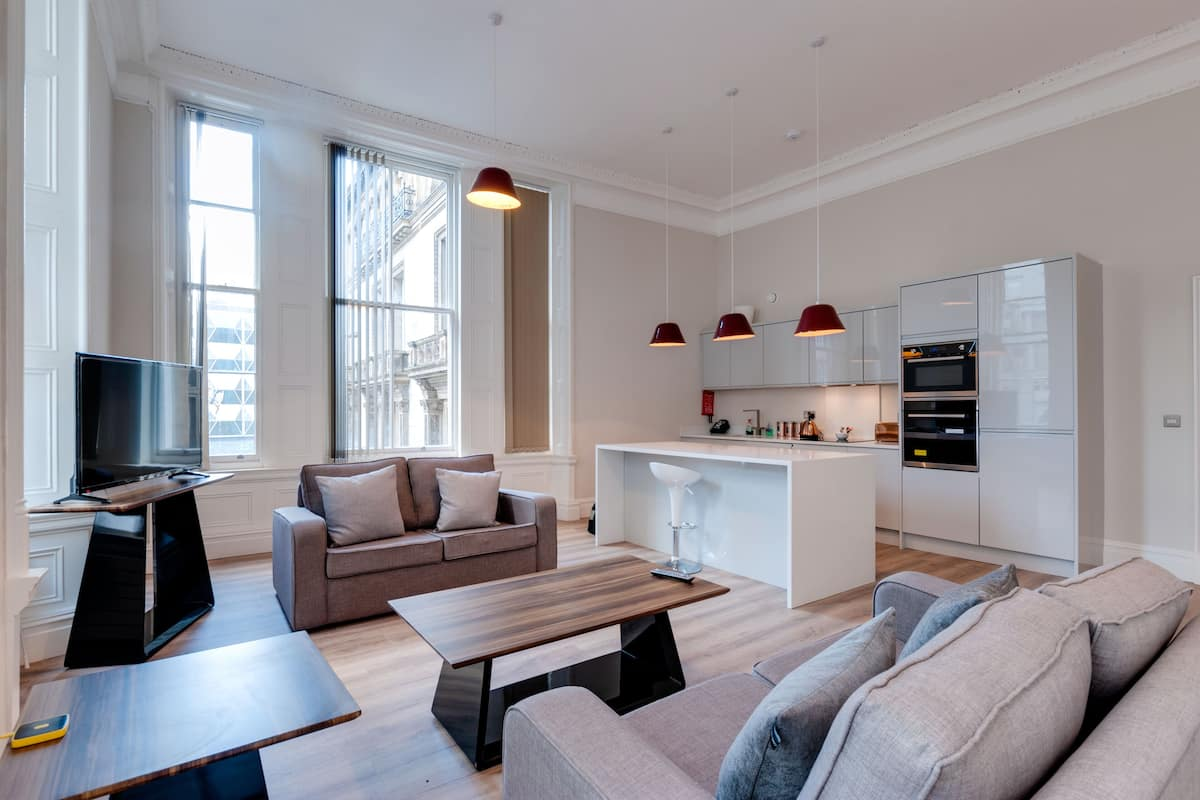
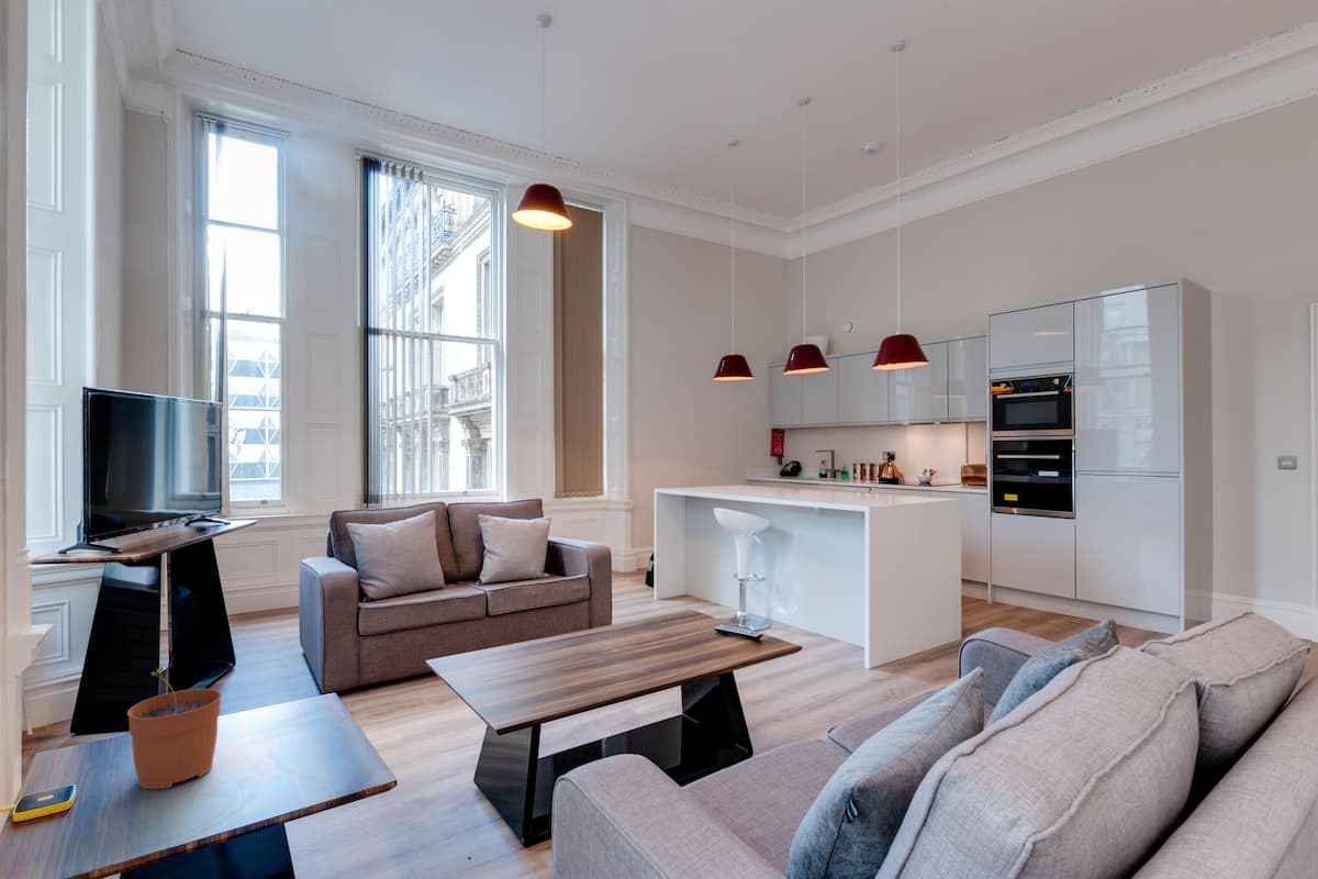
+ plant pot (176, 720)
